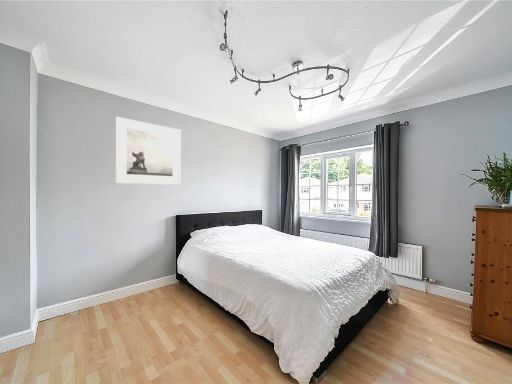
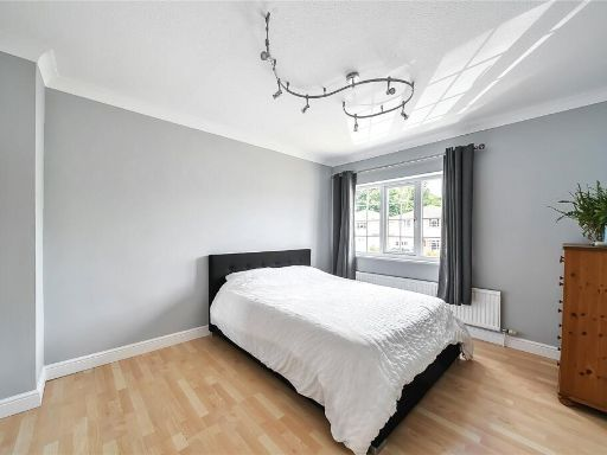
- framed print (151, 154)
